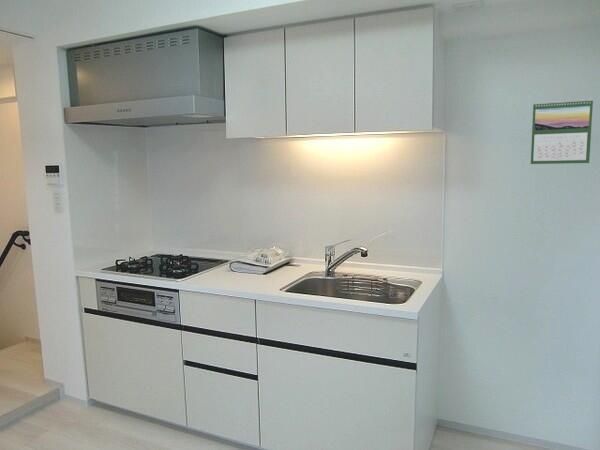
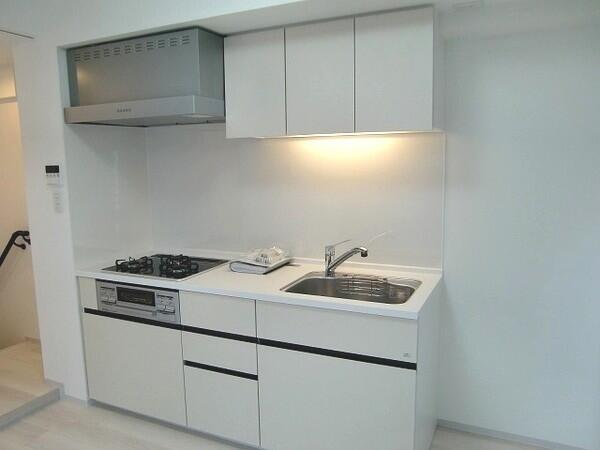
- calendar (560, 131)
